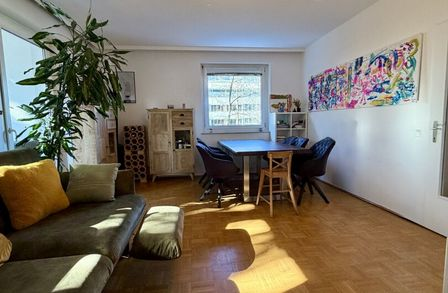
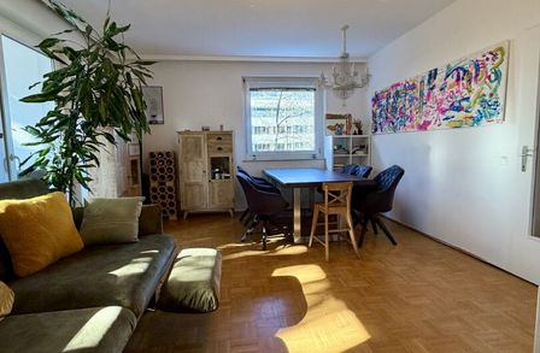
+ chandelier (344, 66)
